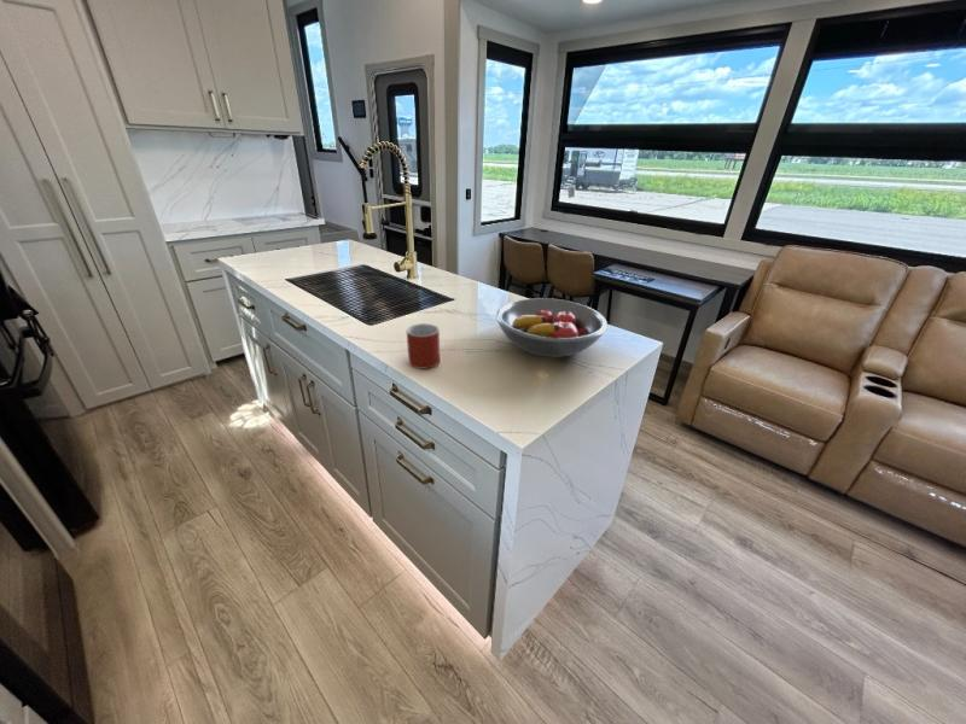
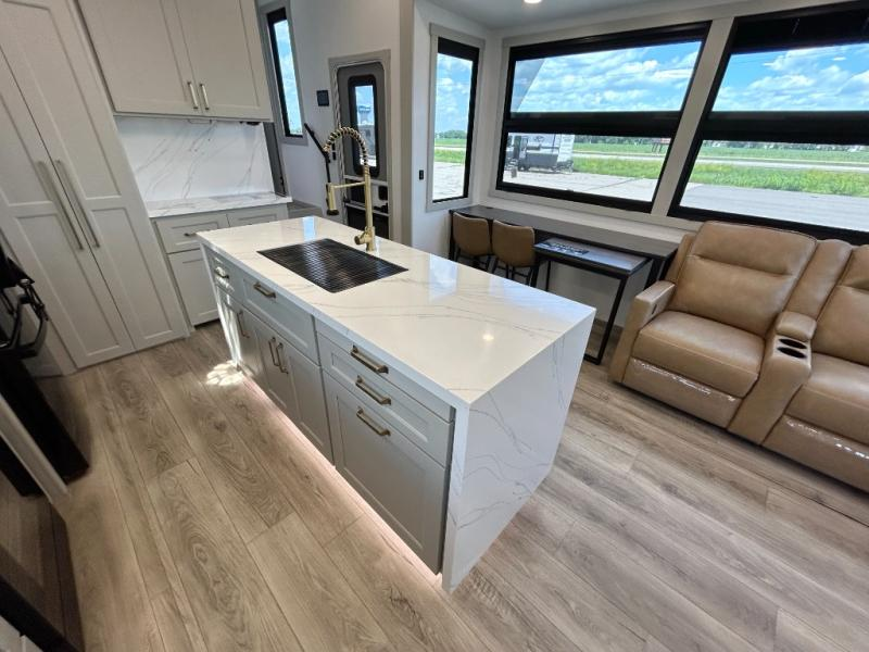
- mug (424, 343)
- fruit bowl (549, 327)
